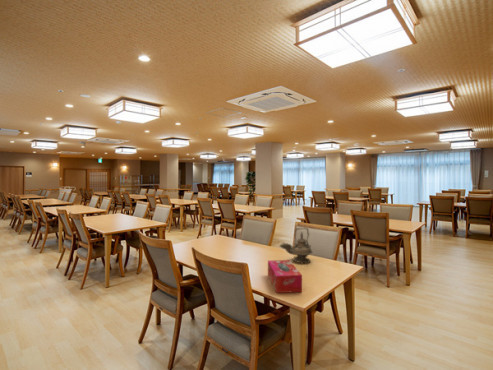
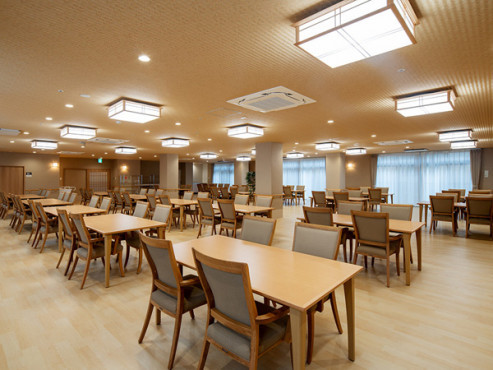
- tissue box (283, 275)
- teapot (295, 244)
